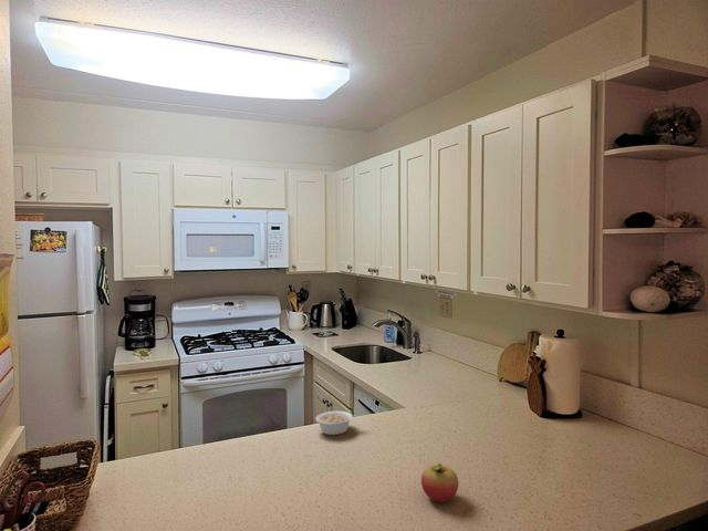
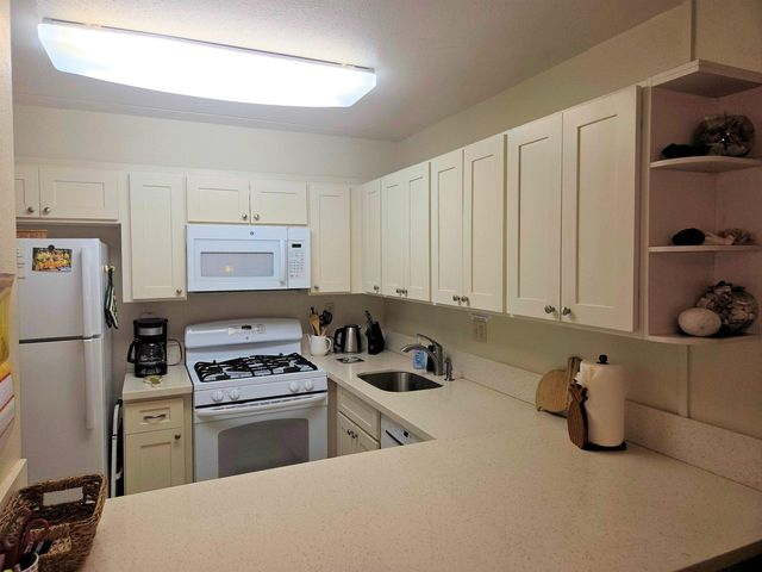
- legume (335, 421)
- fruit (439, 479)
